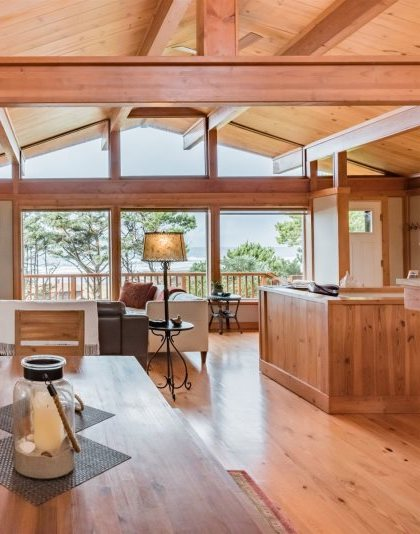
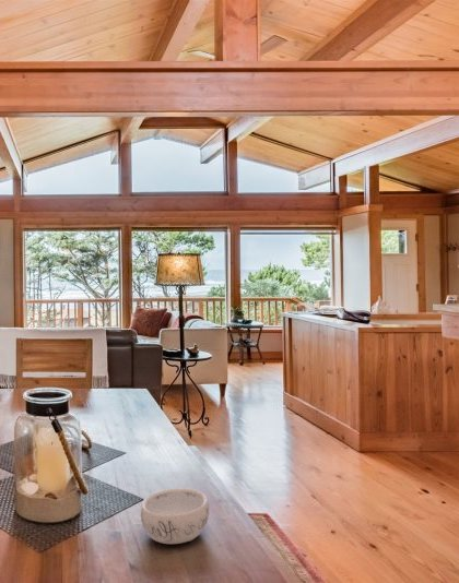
+ decorative bowl (173, 514)
